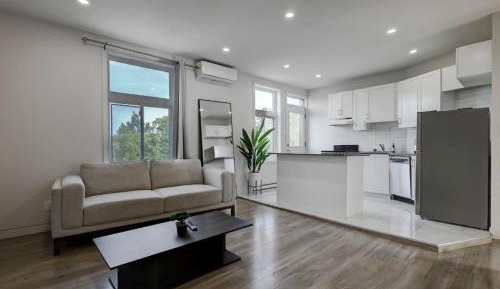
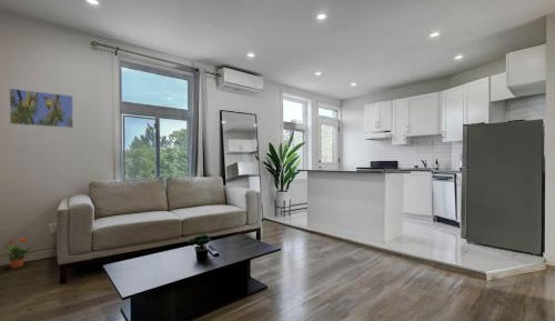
+ potted plant (17, 252)
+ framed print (42, 109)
